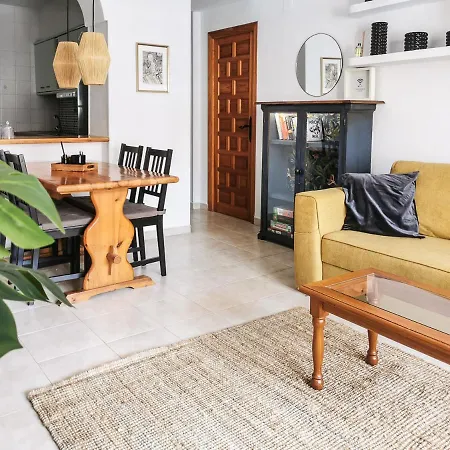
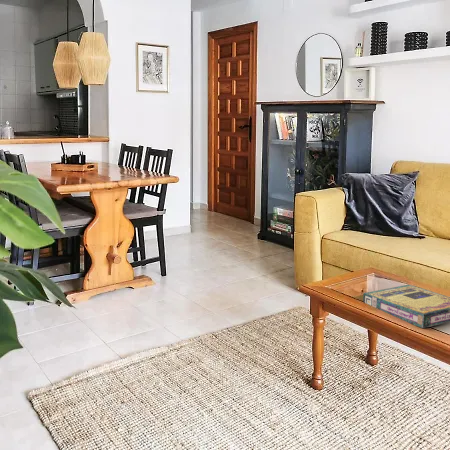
+ video game box (415, 304)
